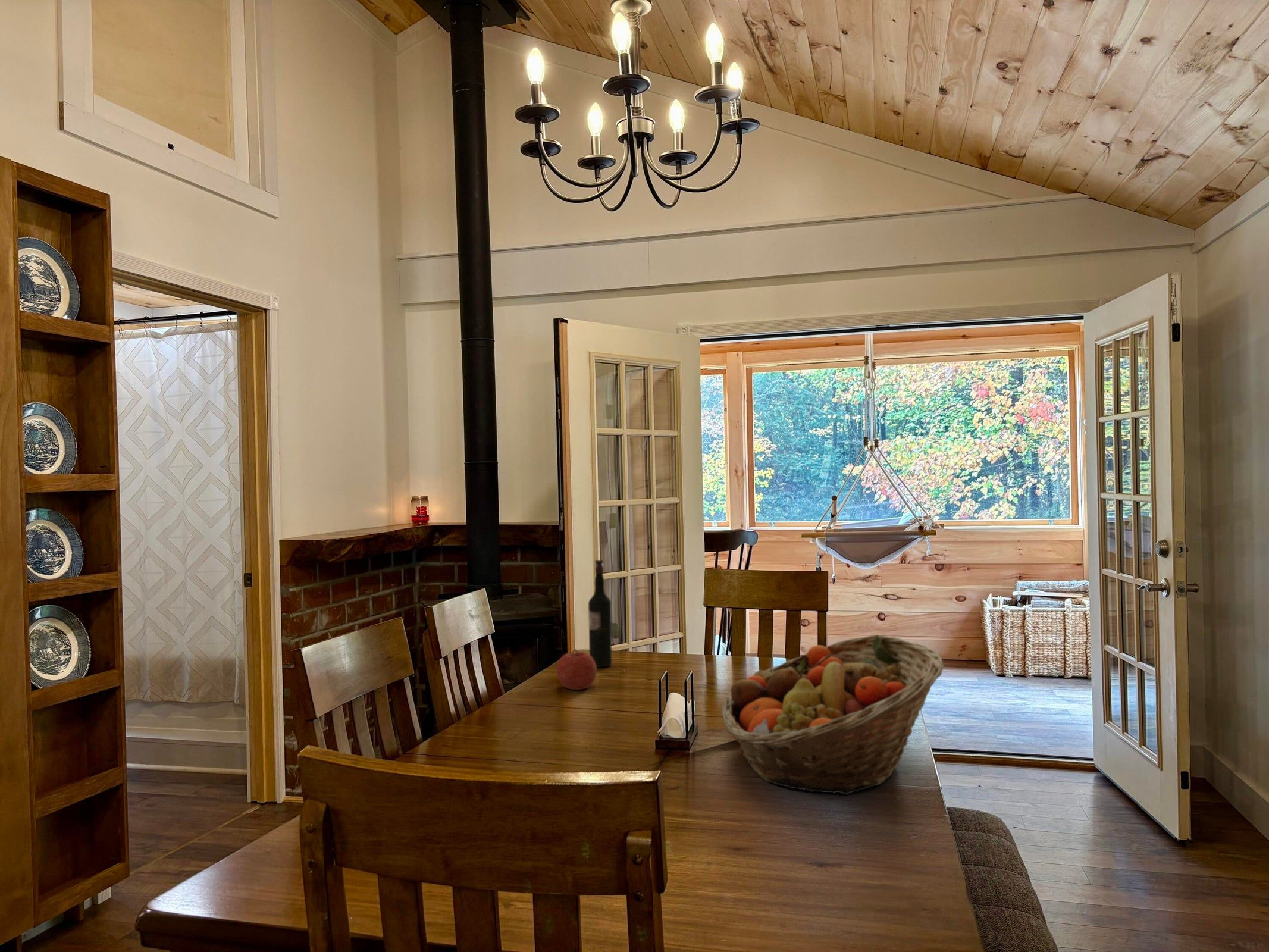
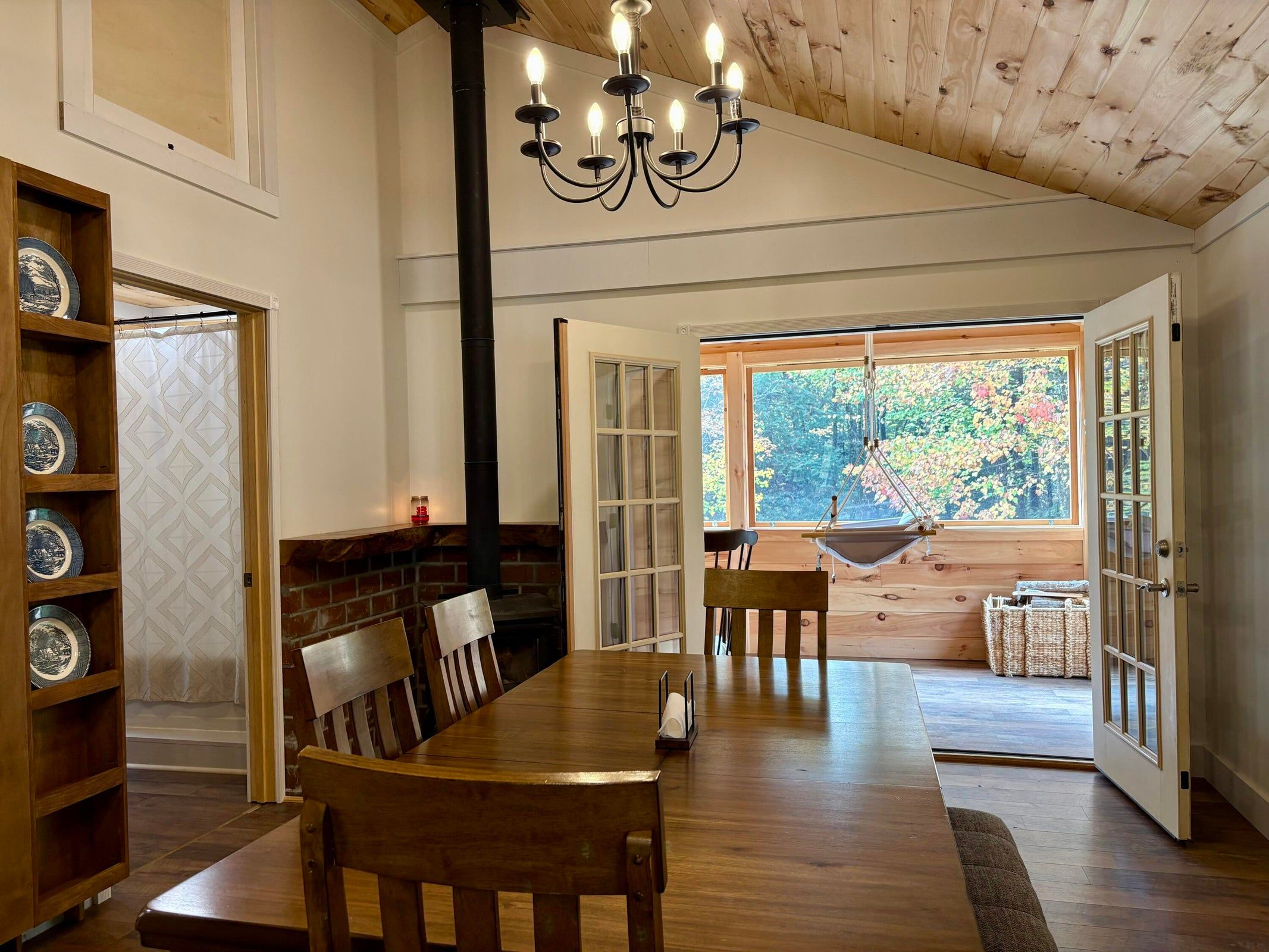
- wine bottle (600, 613)
- fruit (576, 668)
- fruit basket (828, 704)
